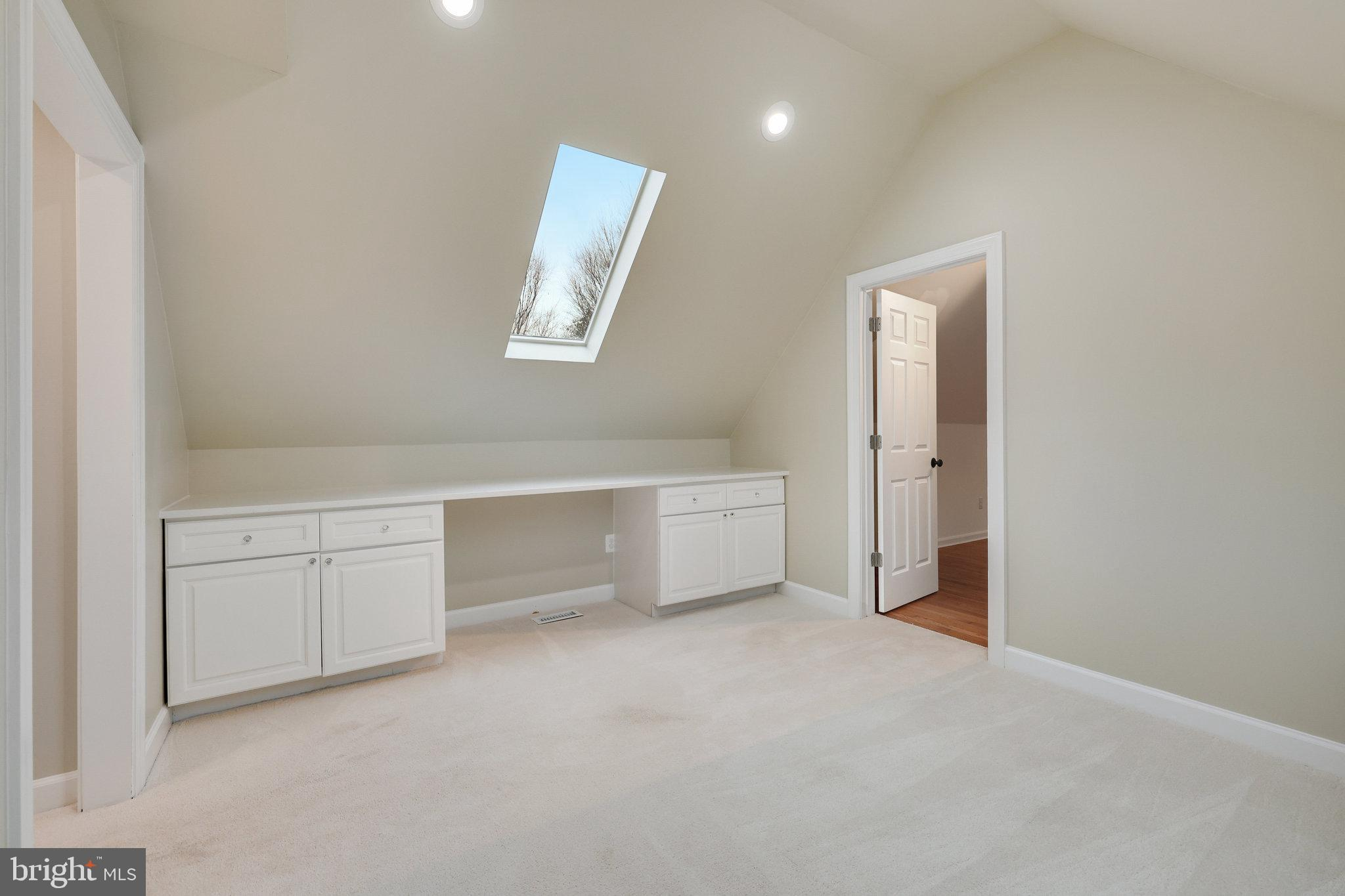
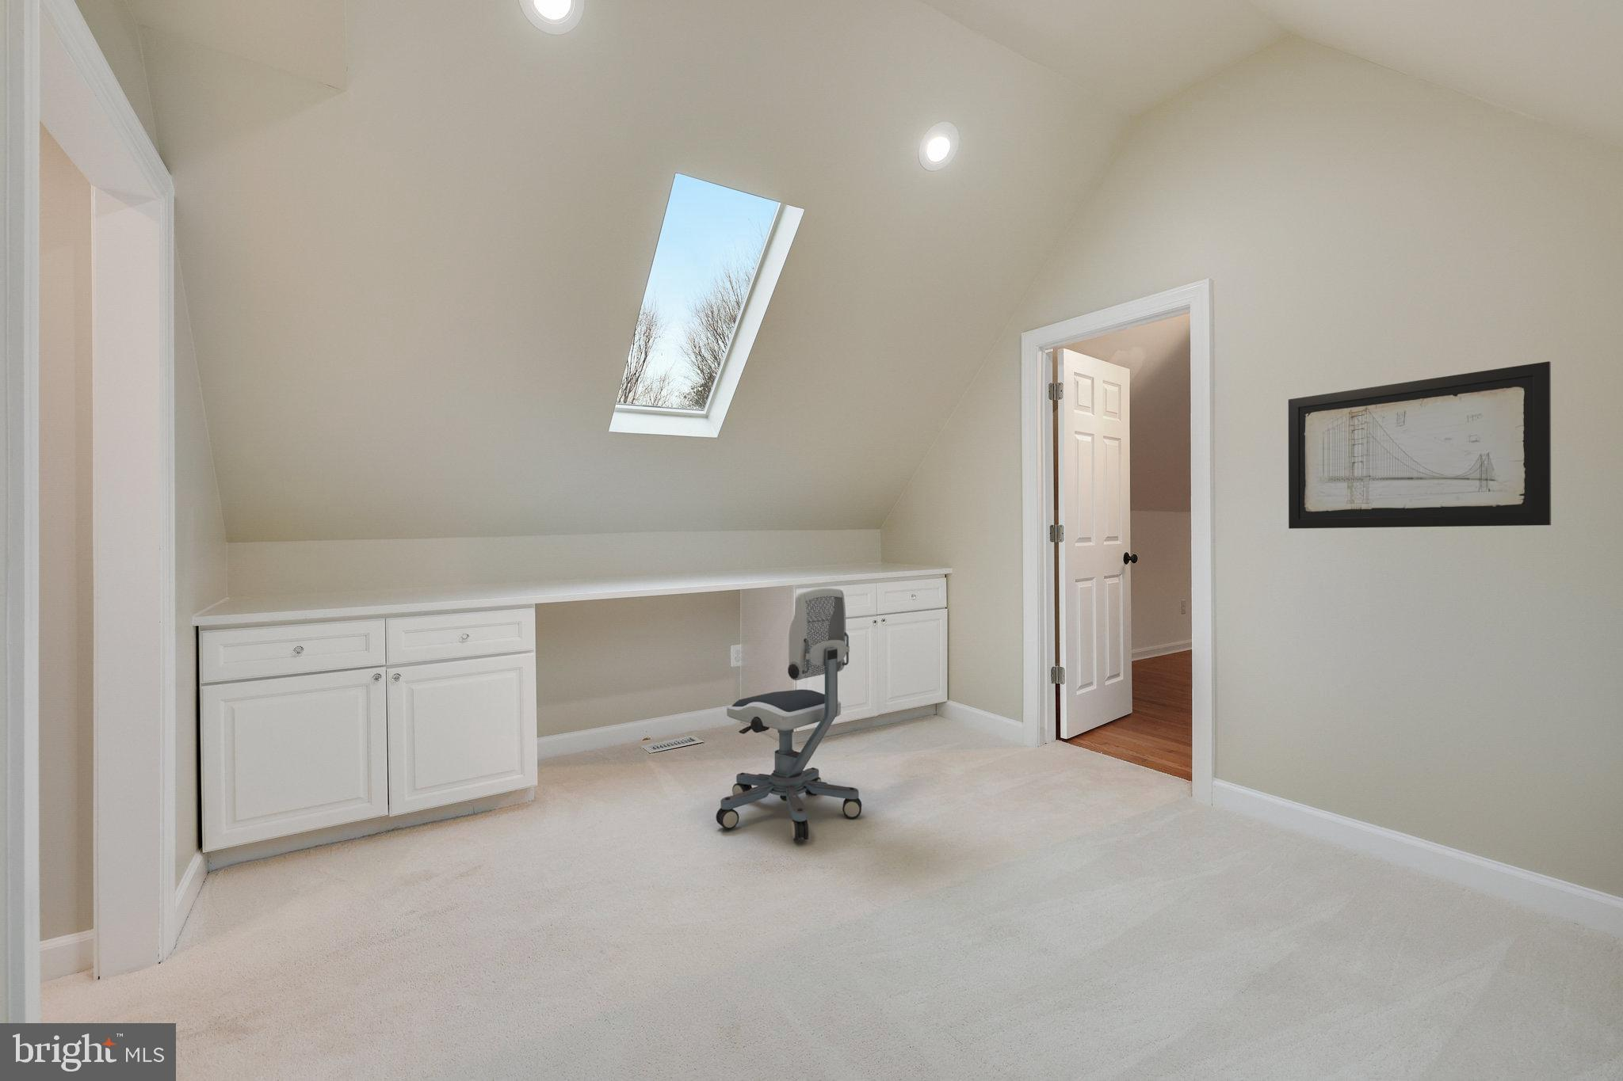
+ office chair (782, 700)
+ wall art (1405, 455)
